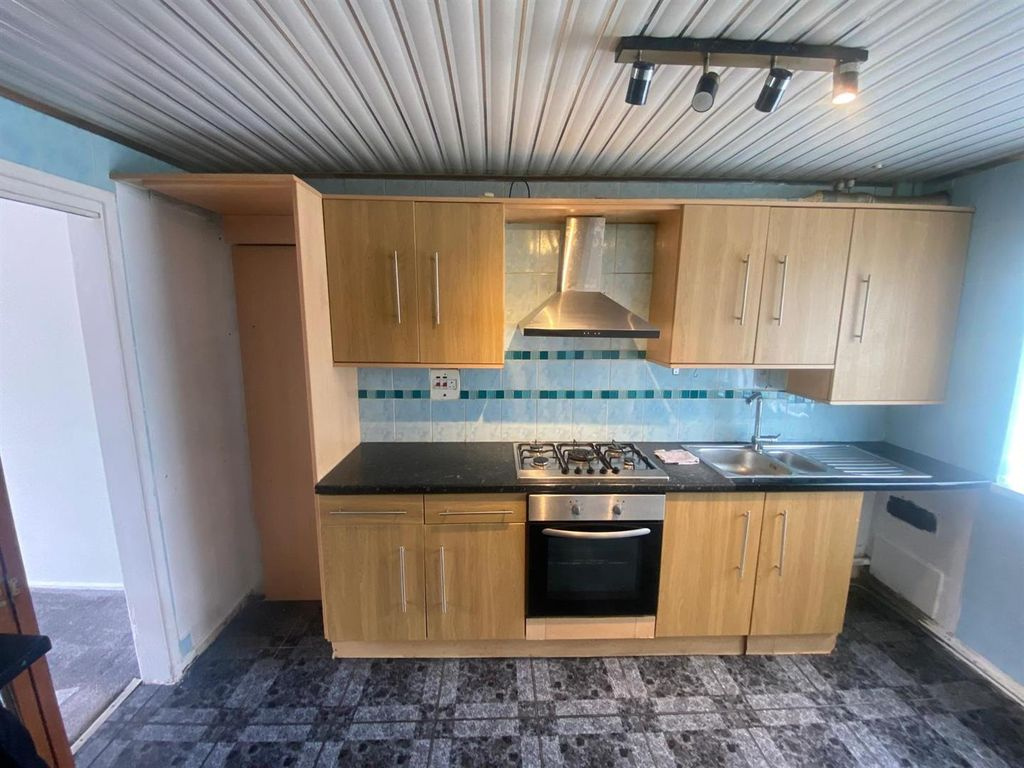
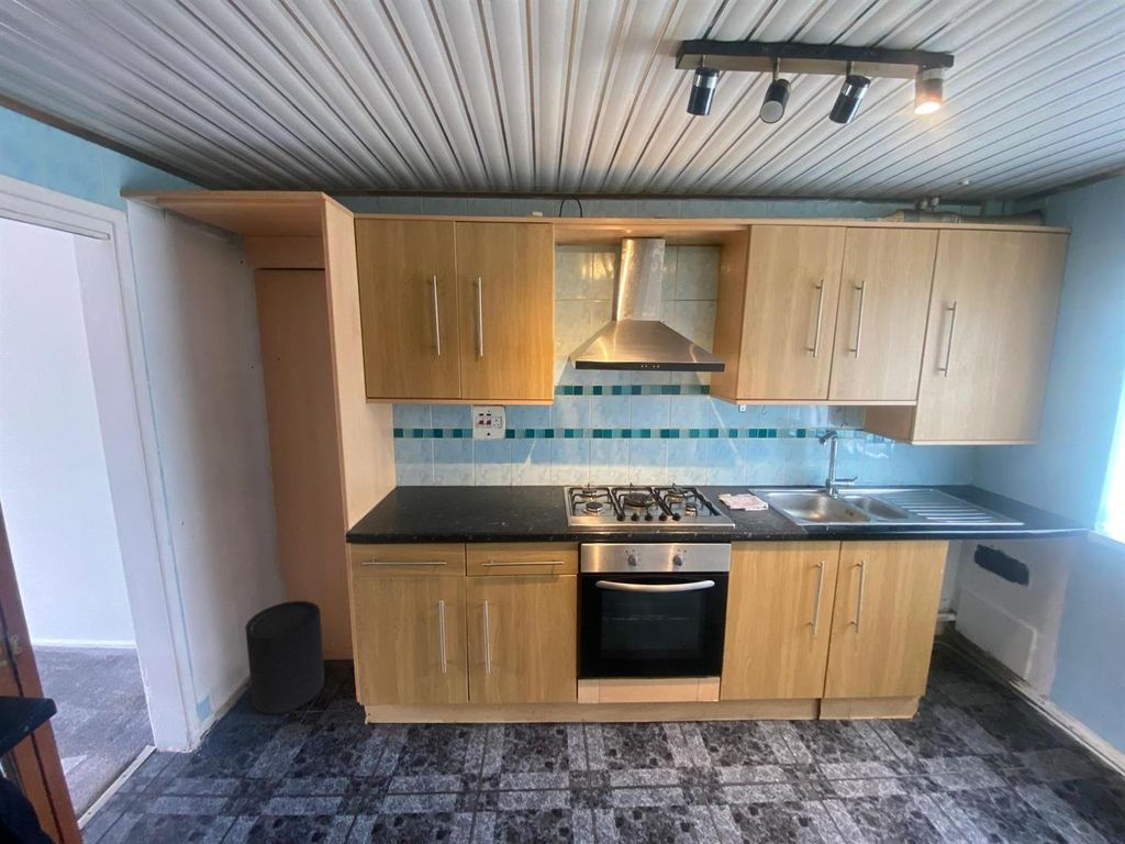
+ trash can (287, 654)
